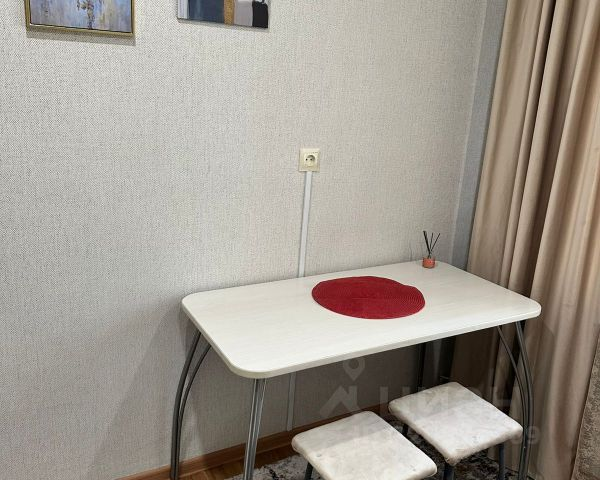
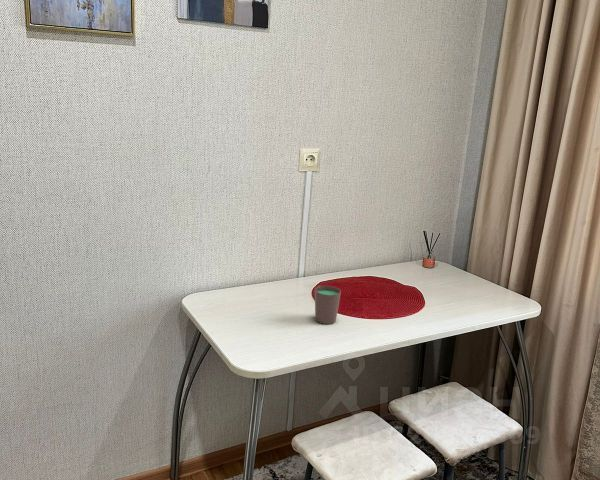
+ cup (326, 305)
